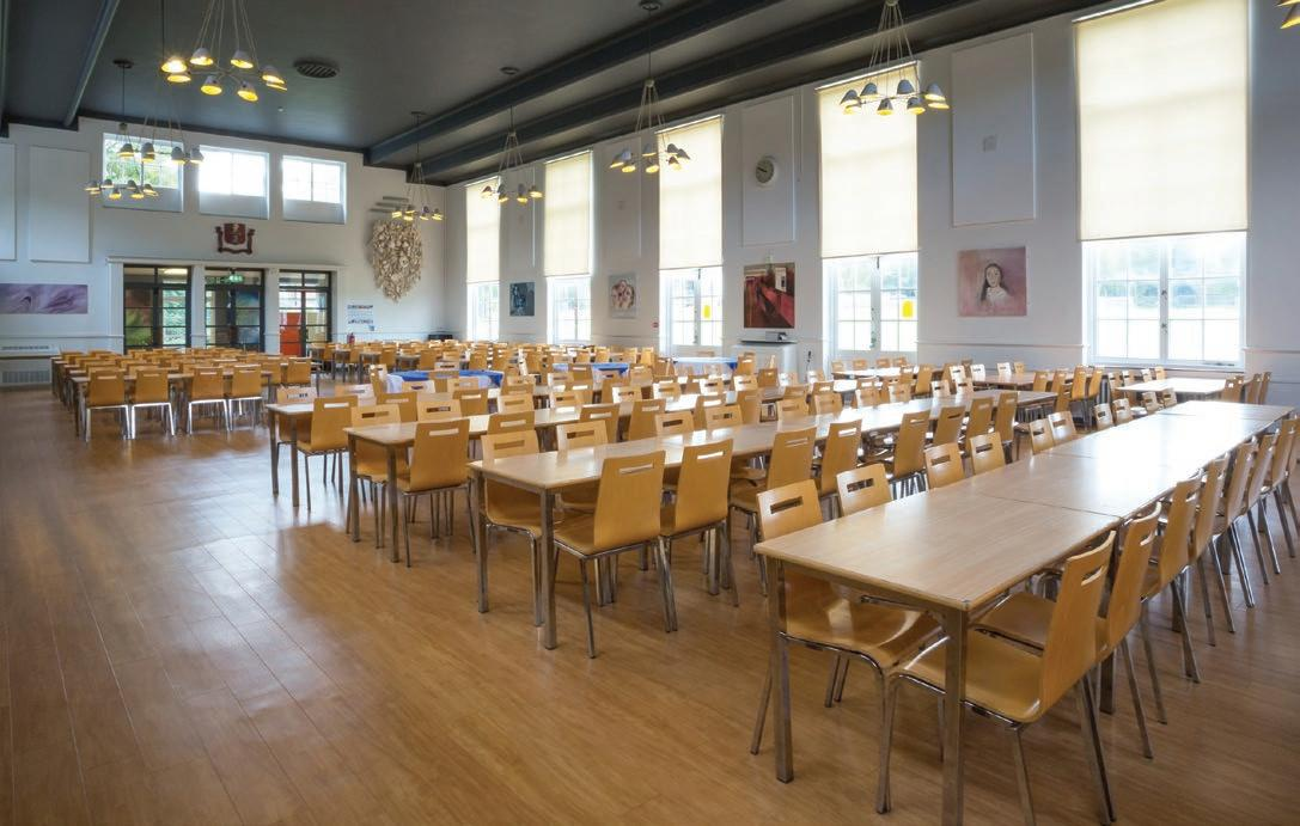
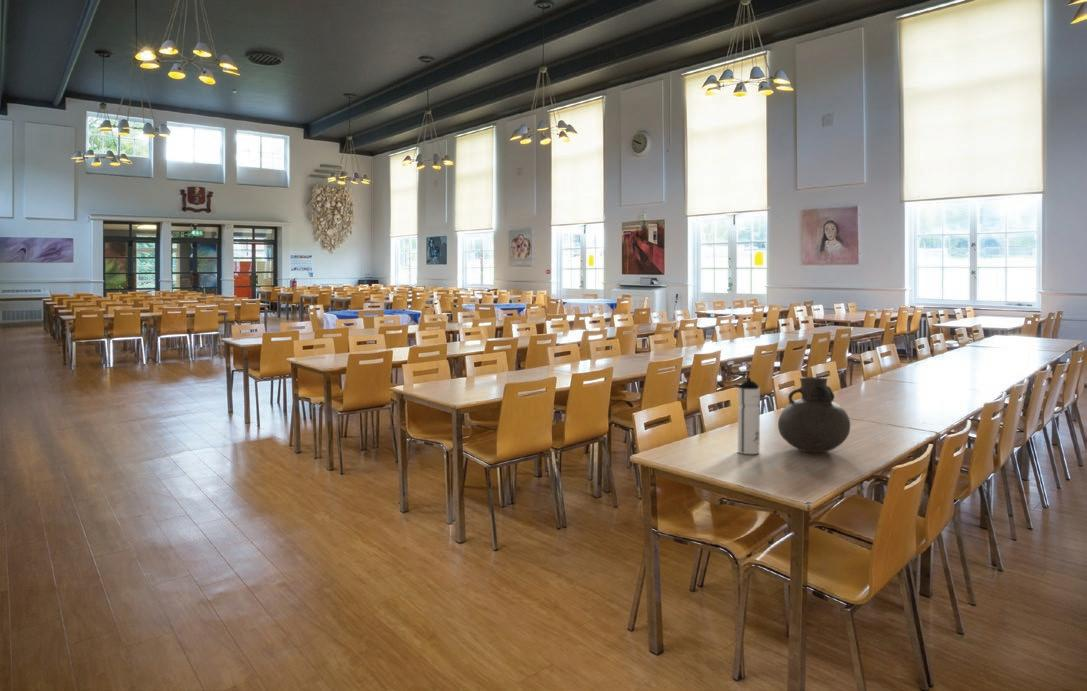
+ water bottle (748, 415)
+ vase (813, 414)
